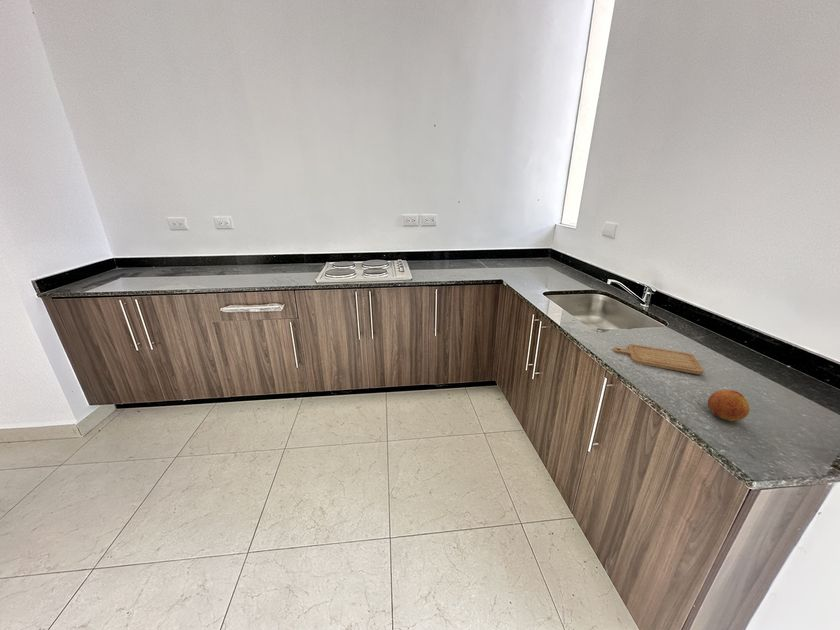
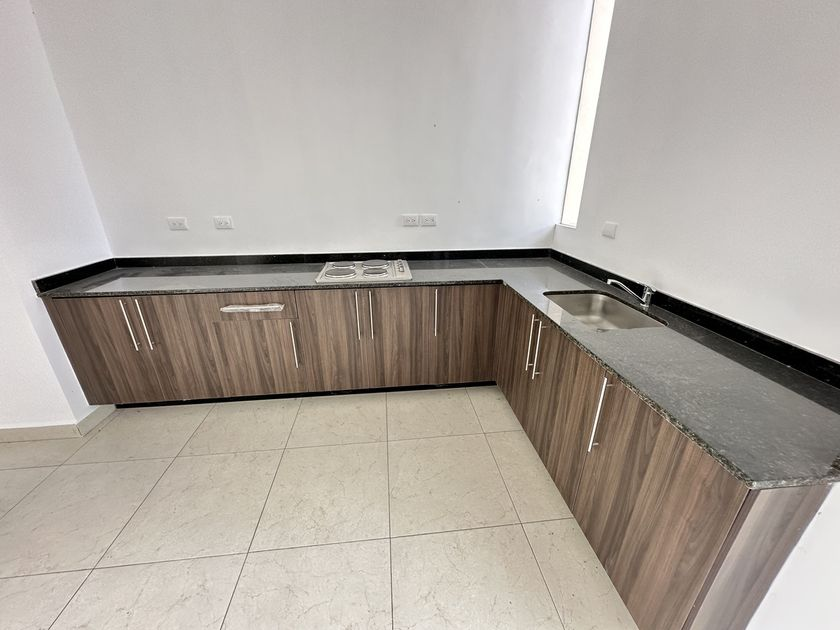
- chopping board (654, 356)
- fruit (729, 404)
